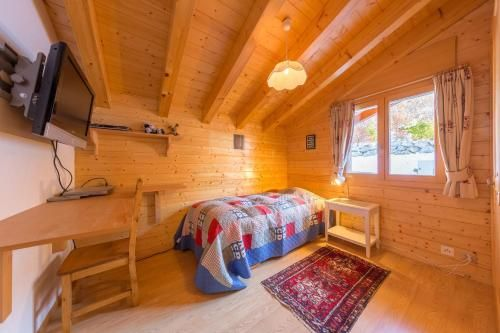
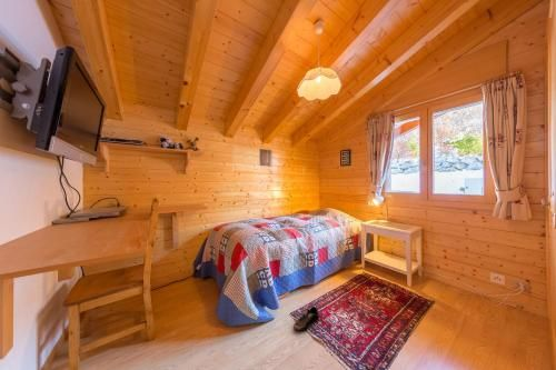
+ shoe (306, 317)
